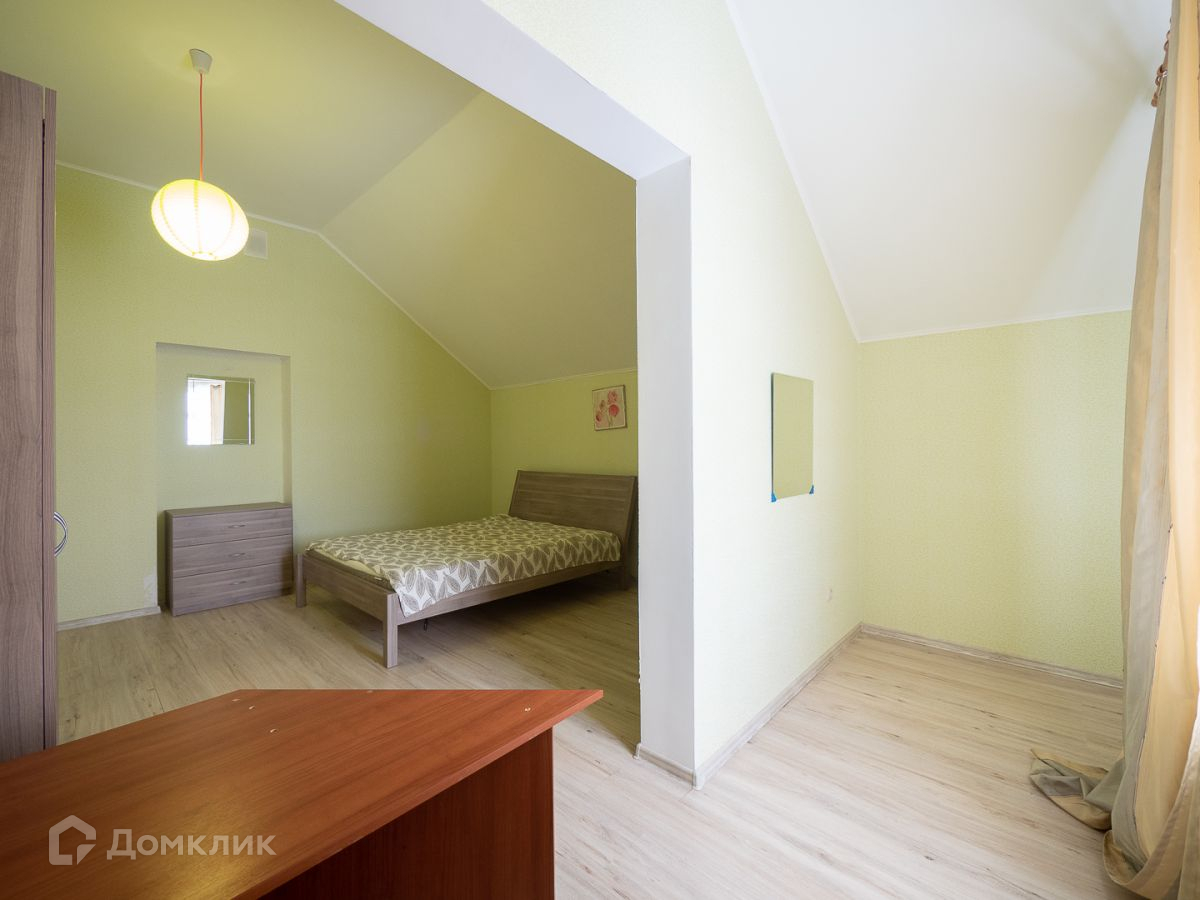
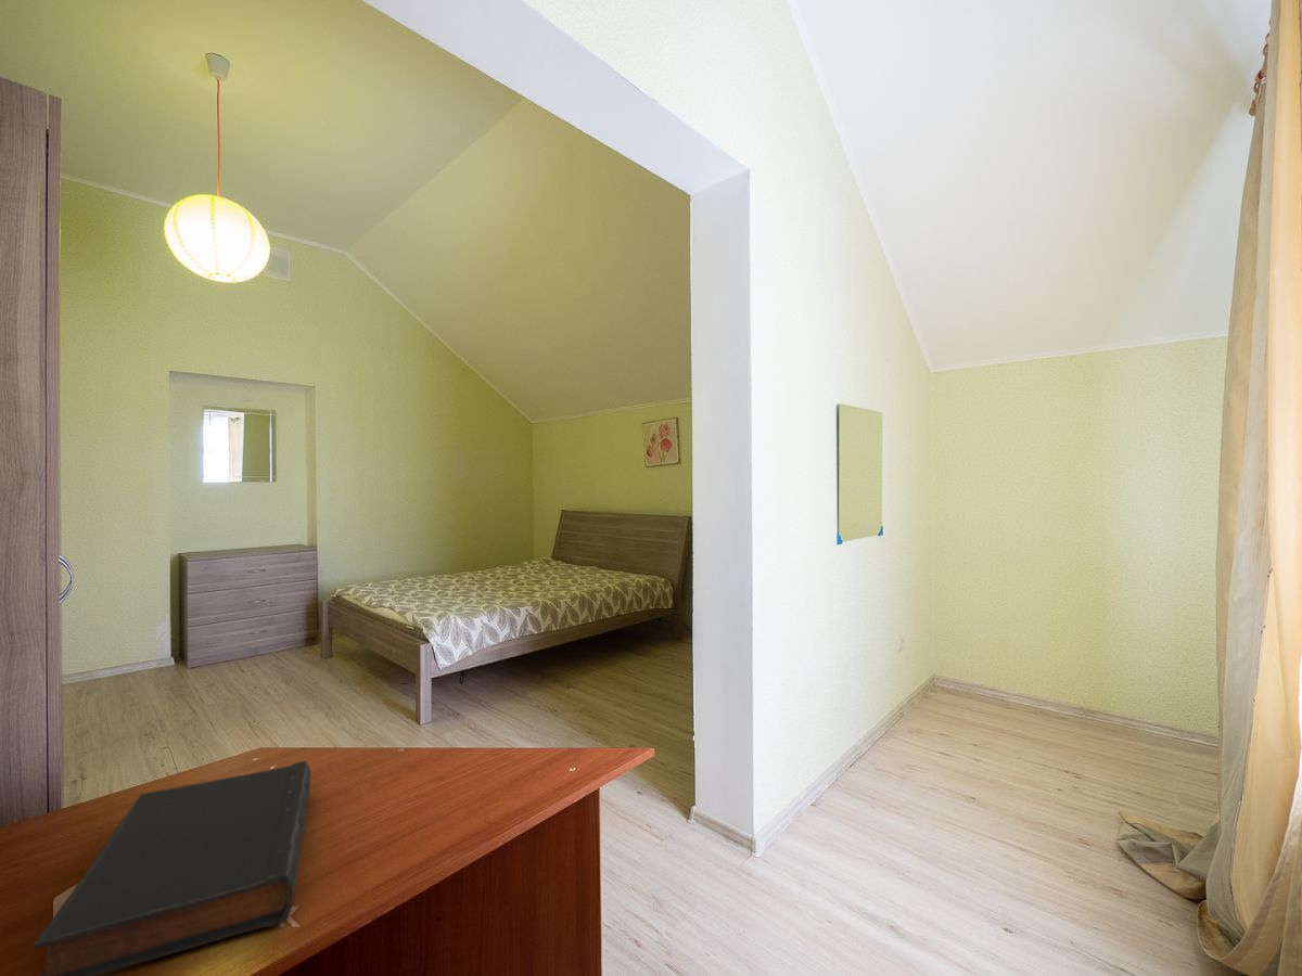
+ book (207, 848)
